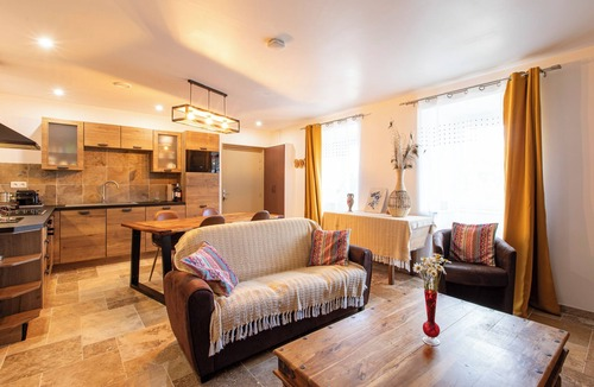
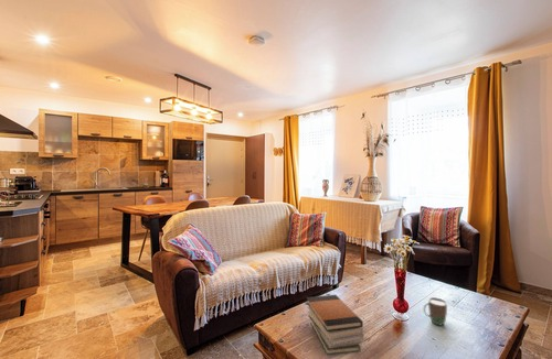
+ book stack (332, 322)
+ mug (434, 312)
